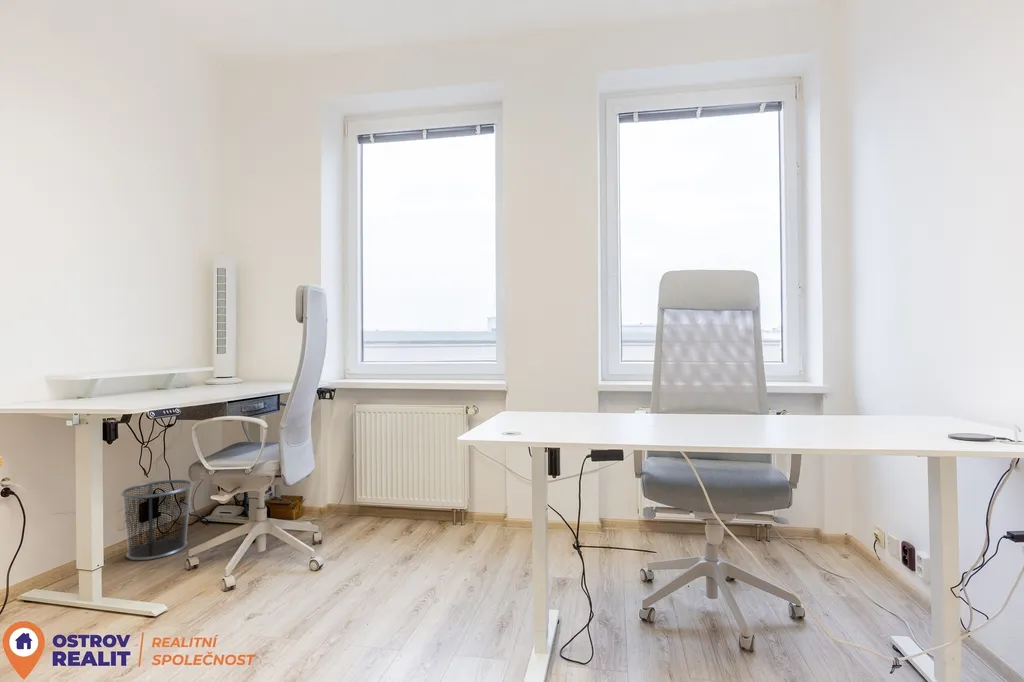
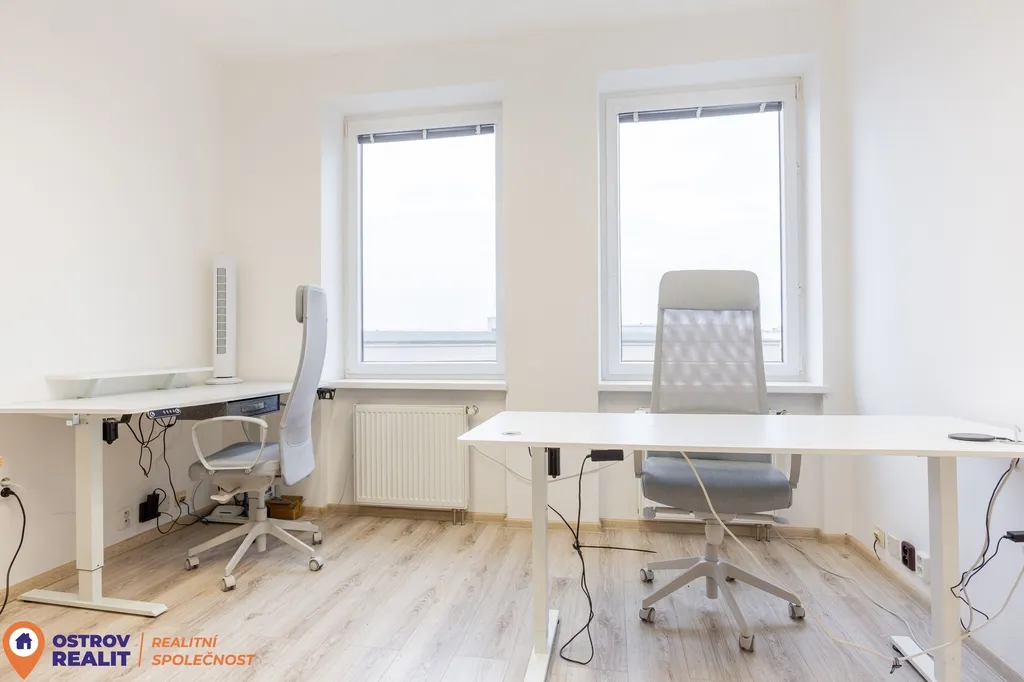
- waste bin (157, 518)
